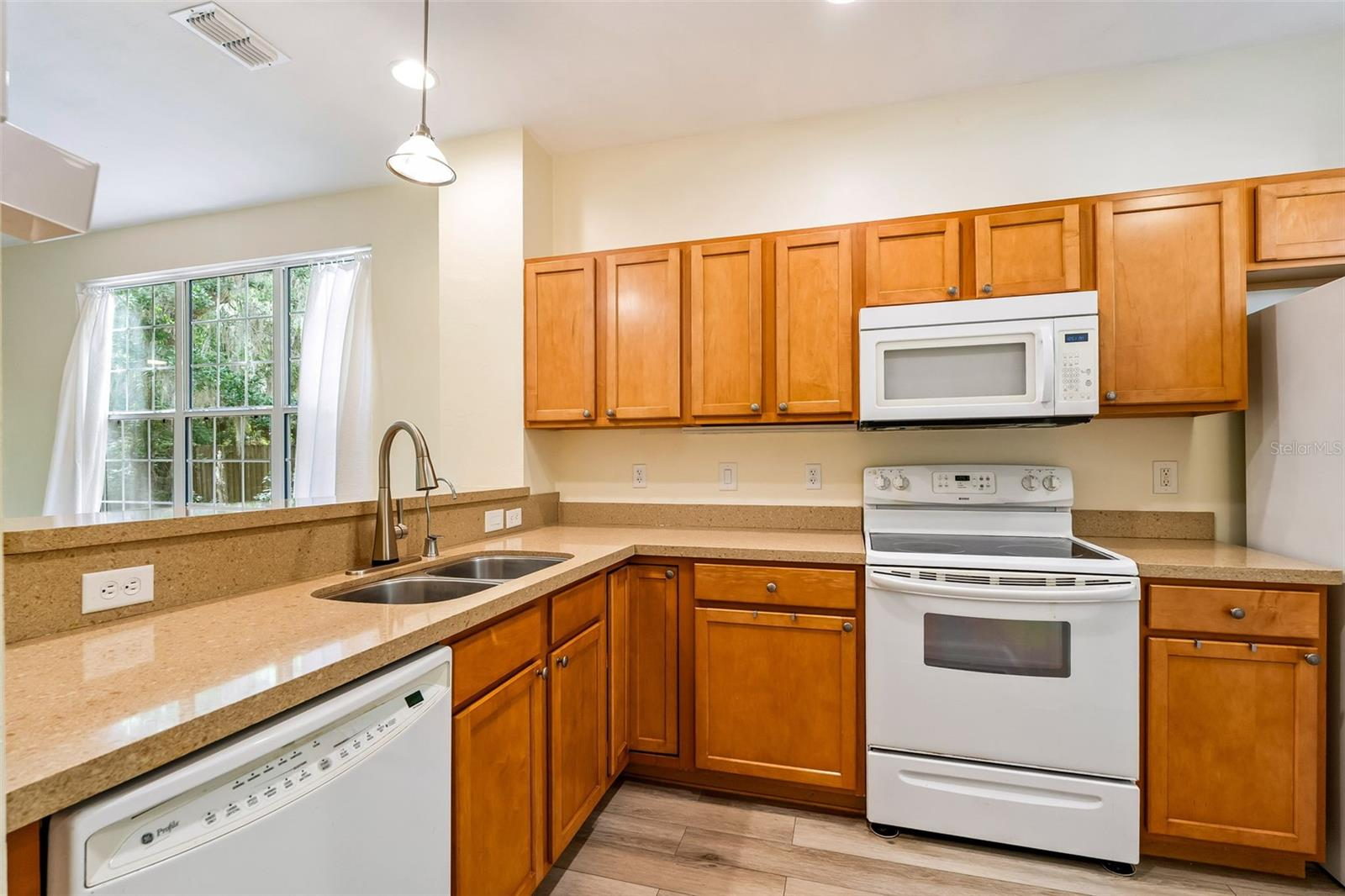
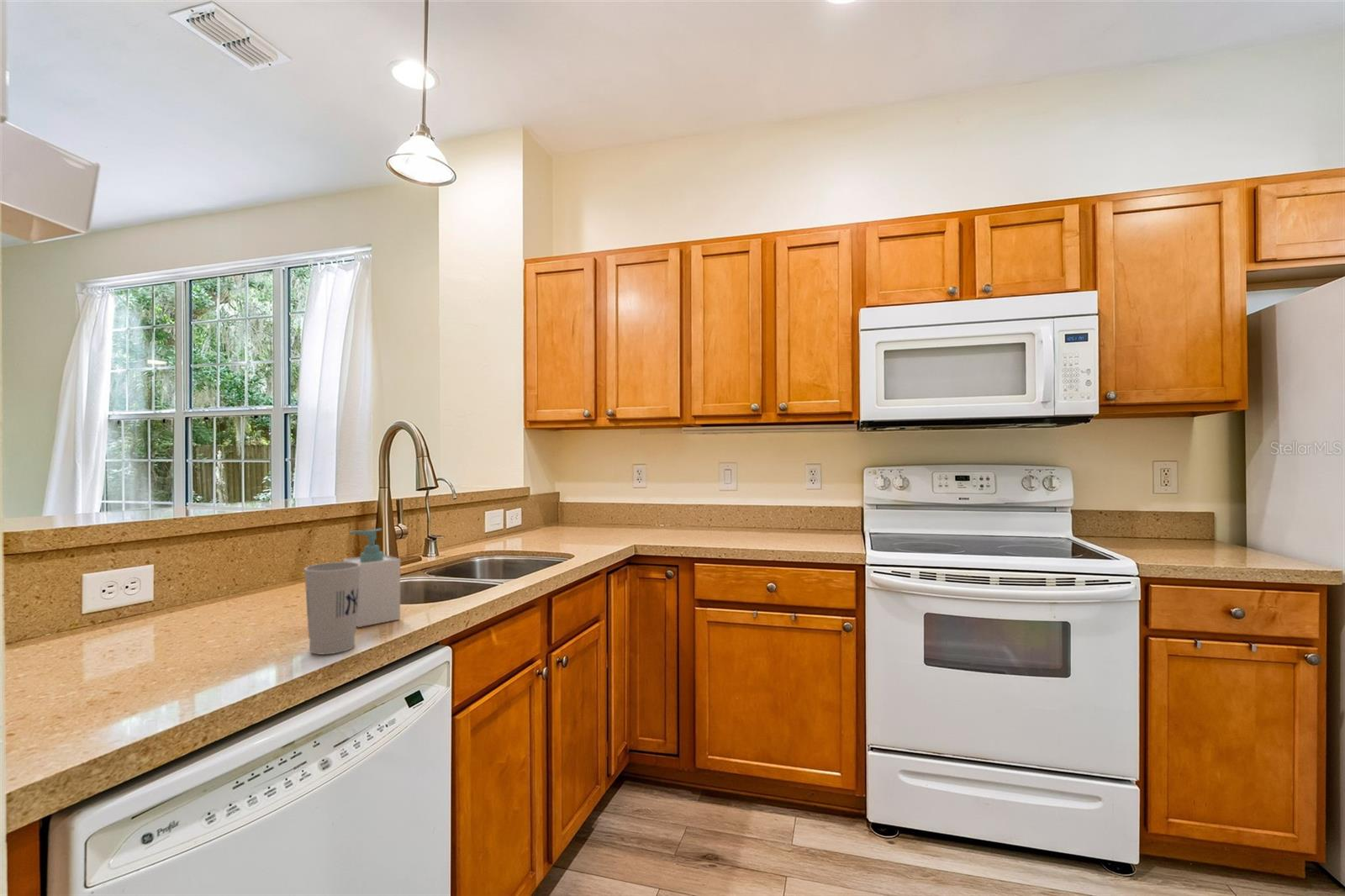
+ soap bottle (371, 574)
+ cup (332, 607)
